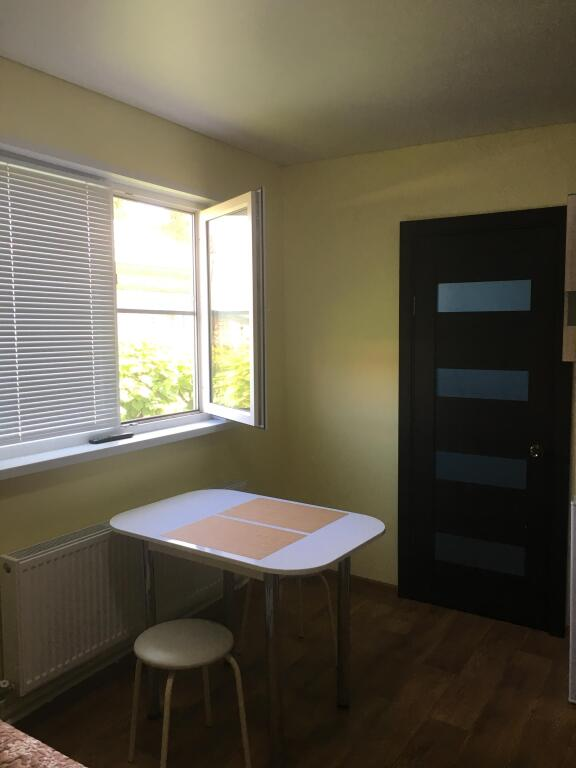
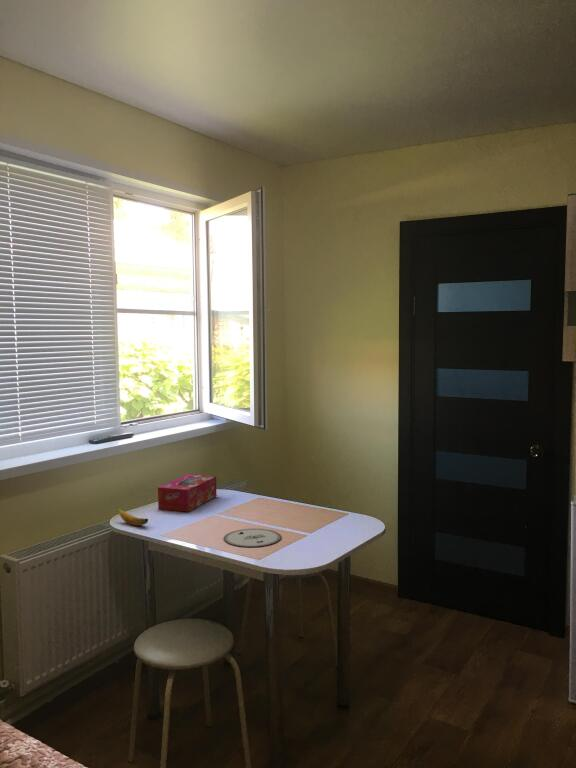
+ plate (252, 536)
+ tissue box (188, 491)
+ banana (132, 516)
